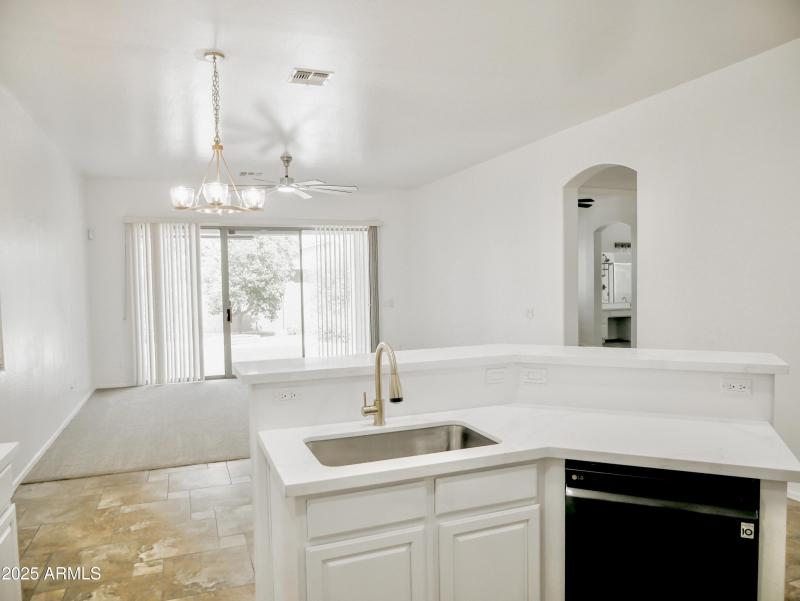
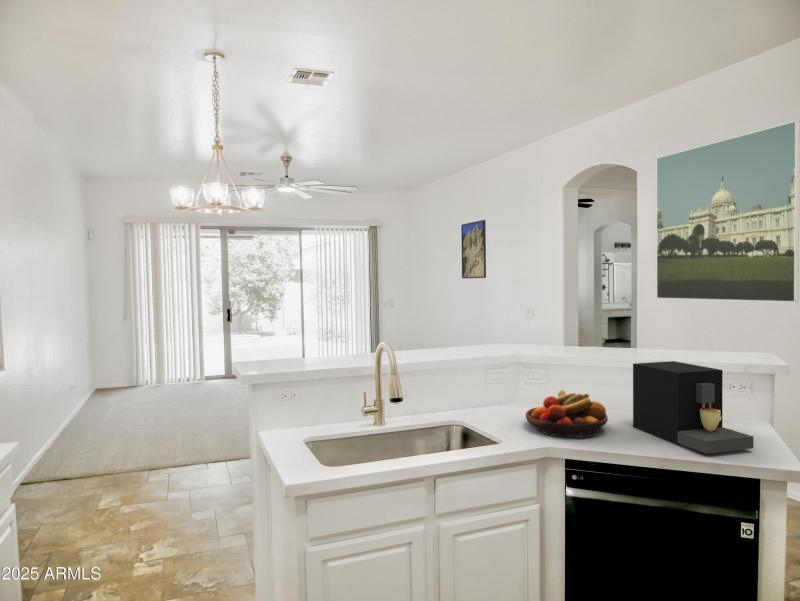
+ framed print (718, 221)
+ fruit bowl (565, 410)
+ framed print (473, 250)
+ coffee maker (688, 403)
